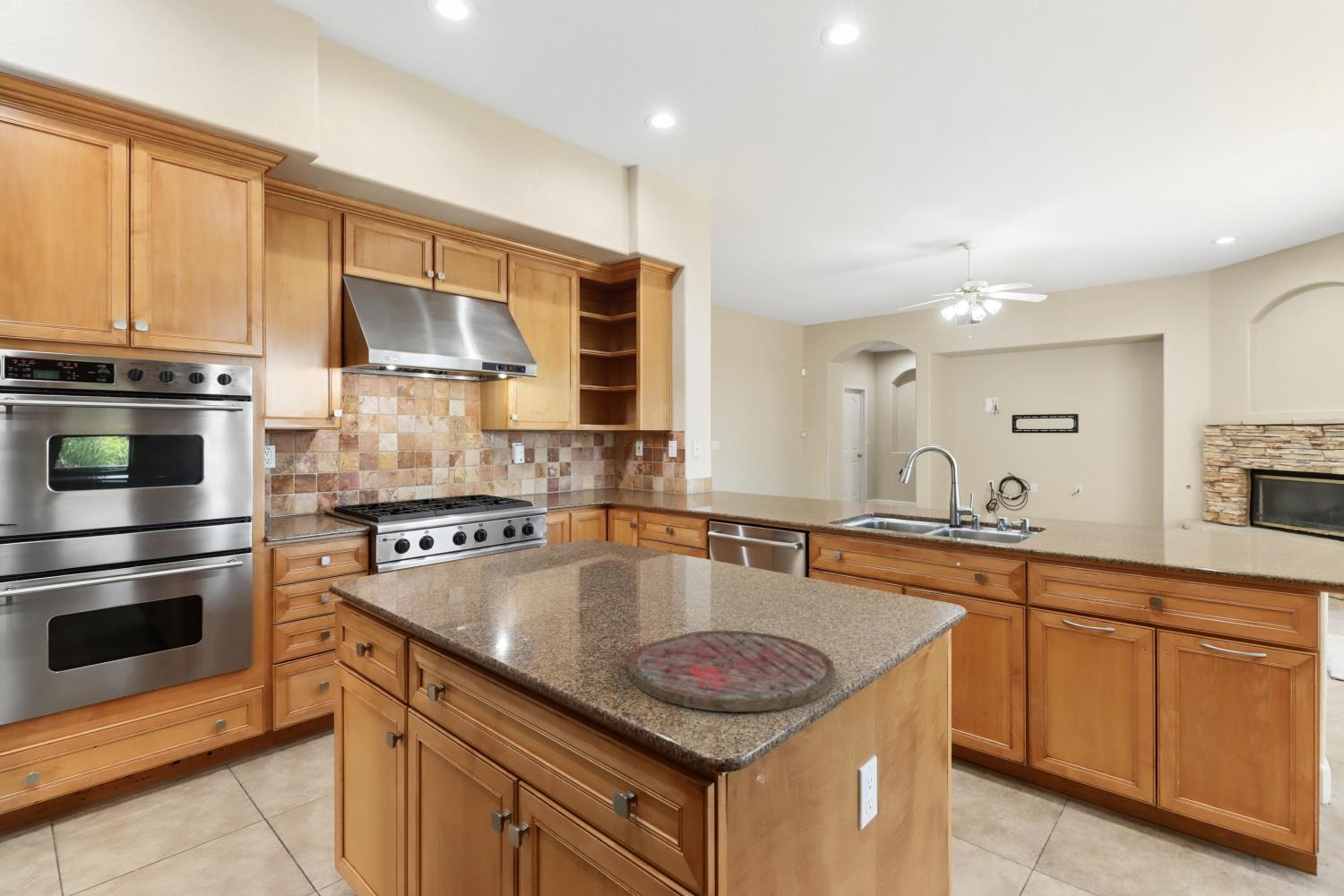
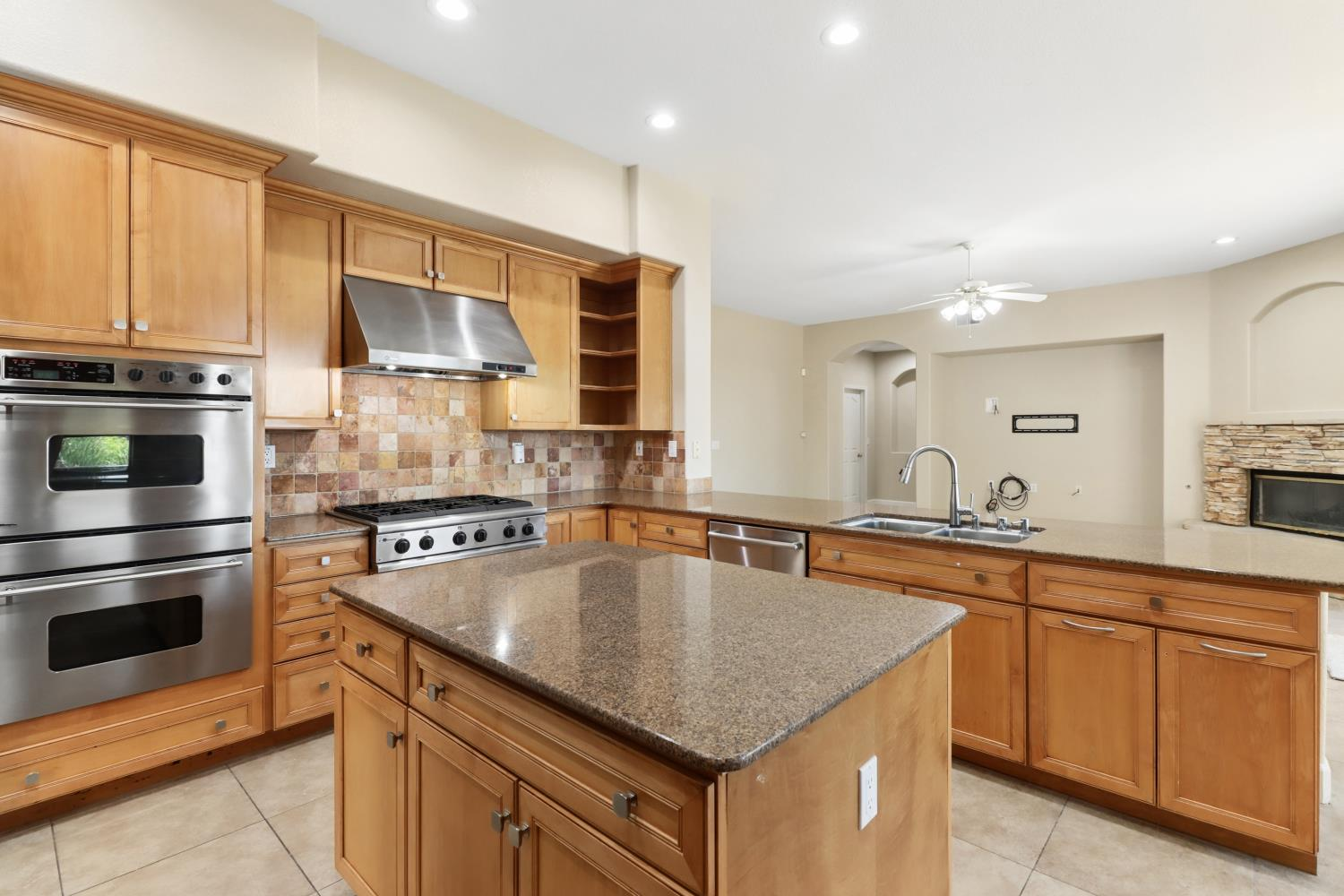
- cutting board (729, 664)
